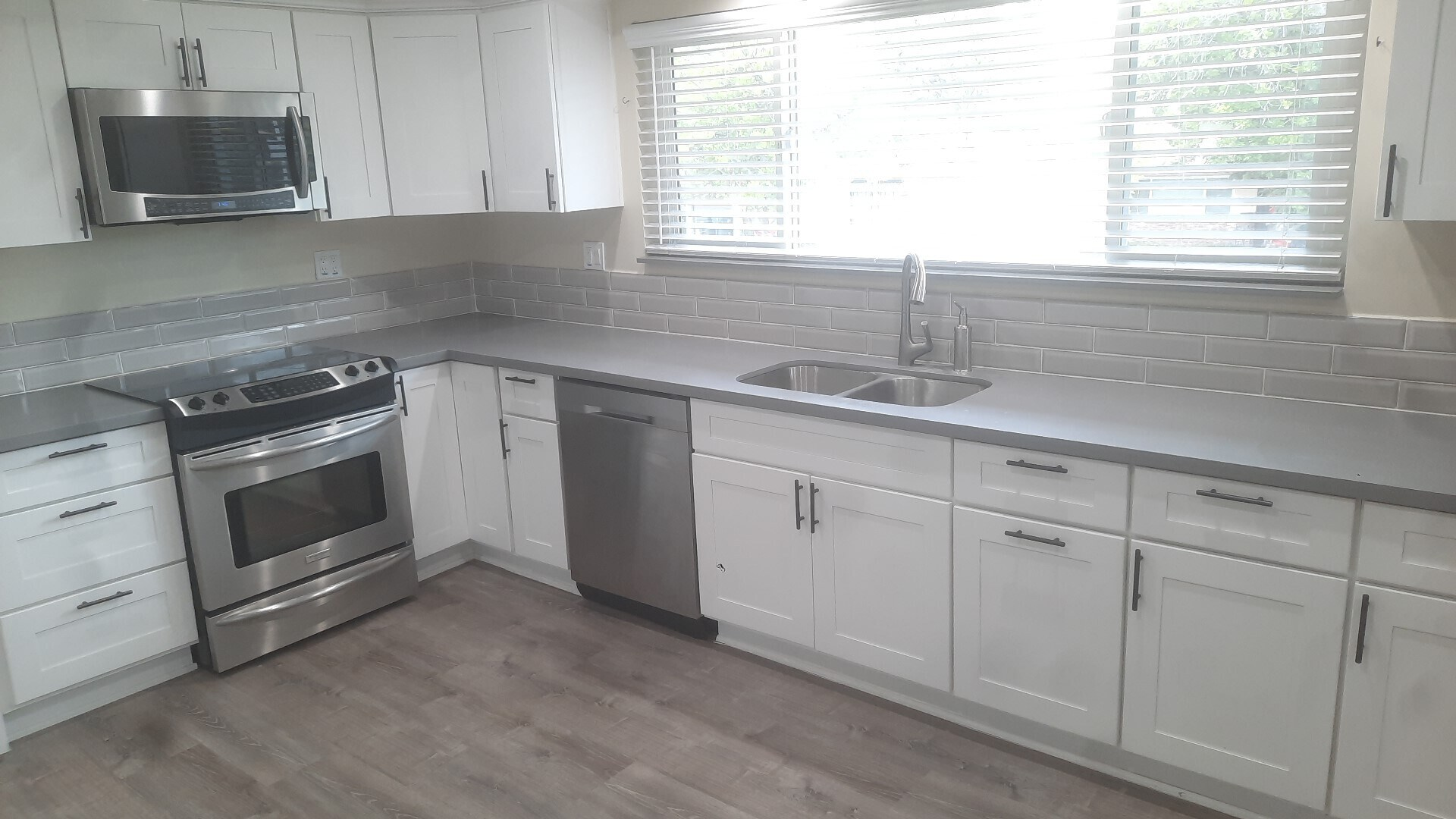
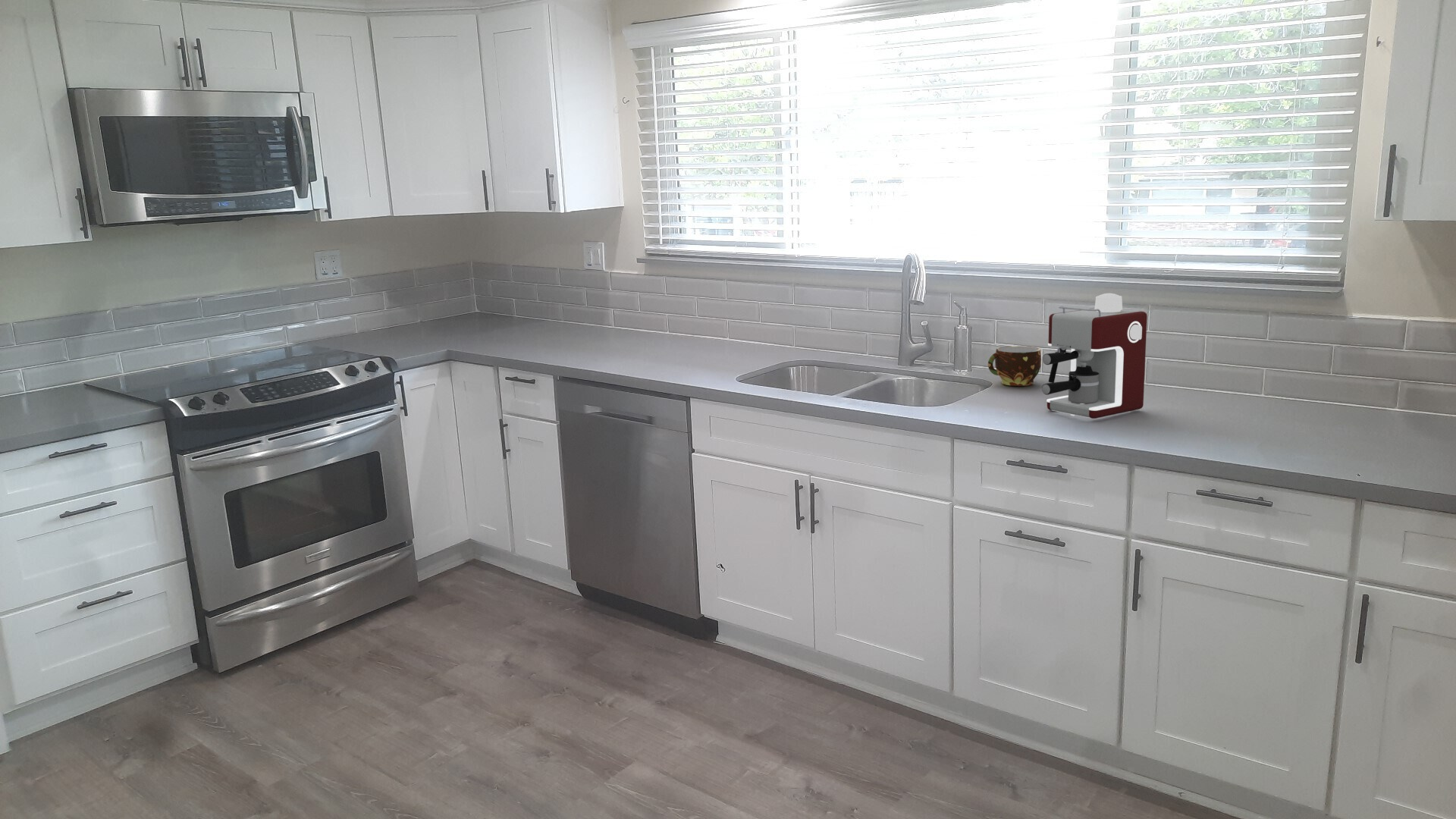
+ coffee maker (1084, 355)
+ cup (1015, 366)
